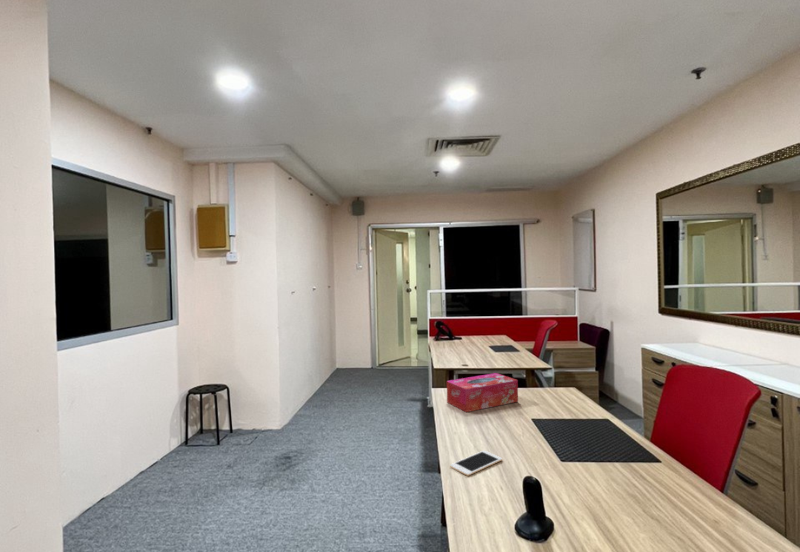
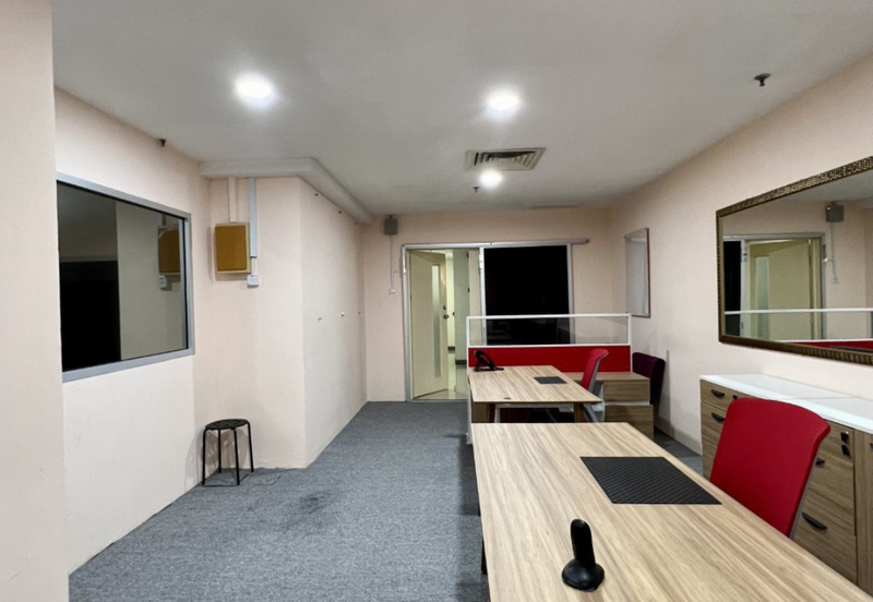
- cell phone (476, 462)
- tissue box (482, 391)
